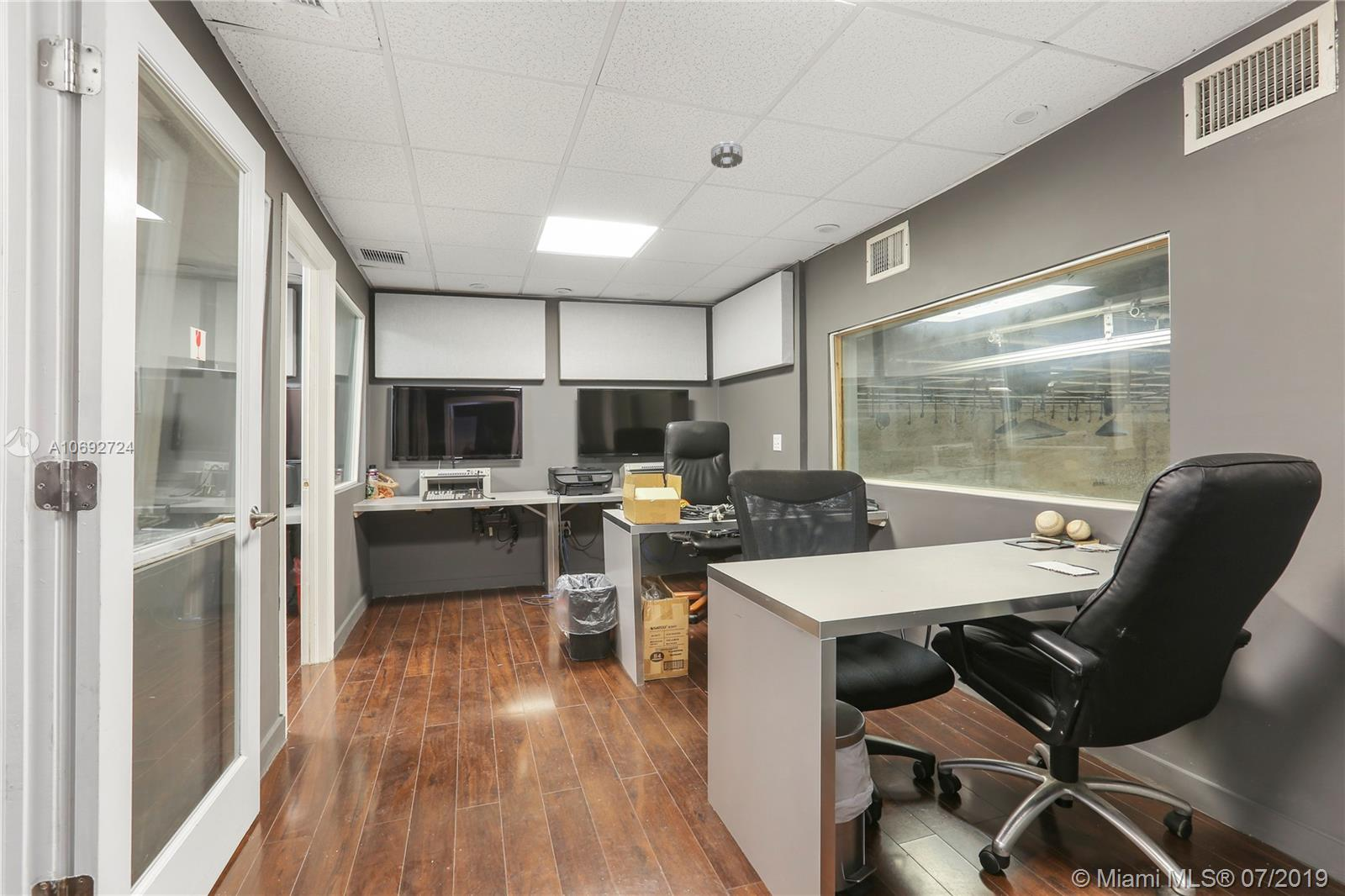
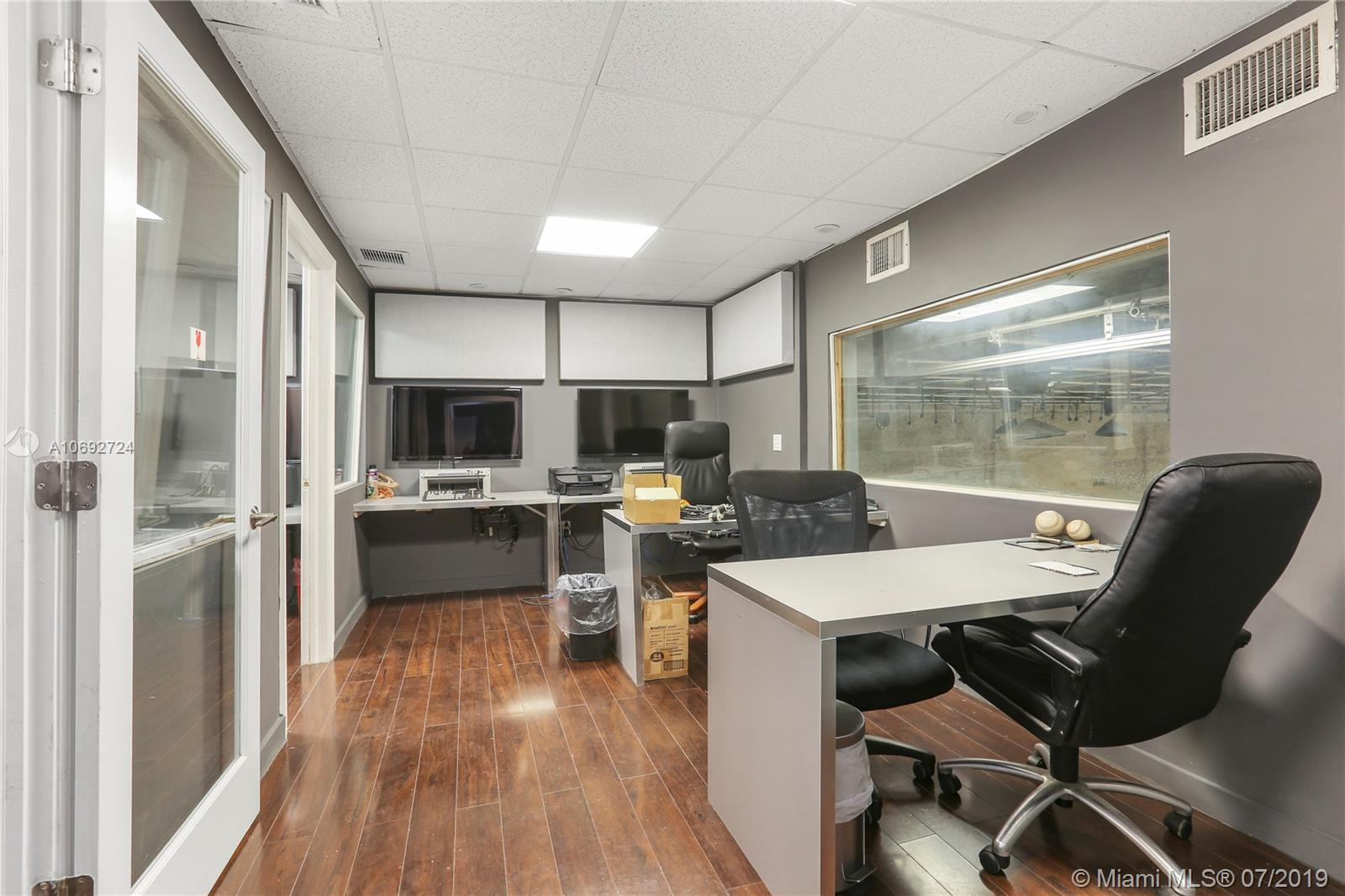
- smoke detector (726, 154)
